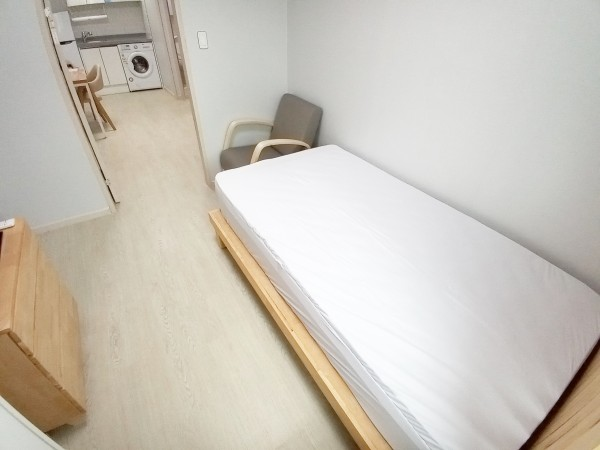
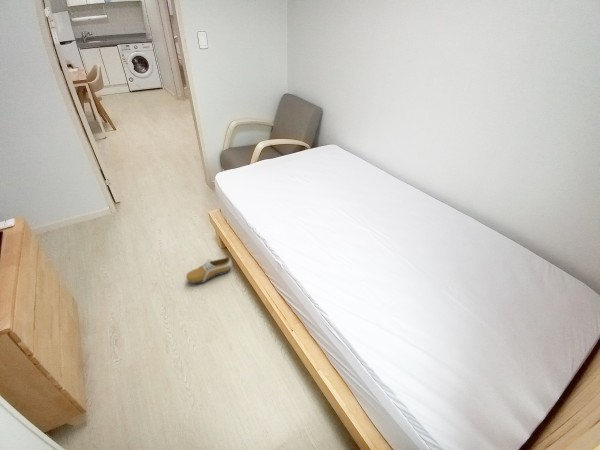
+ shoe (209, 268)
